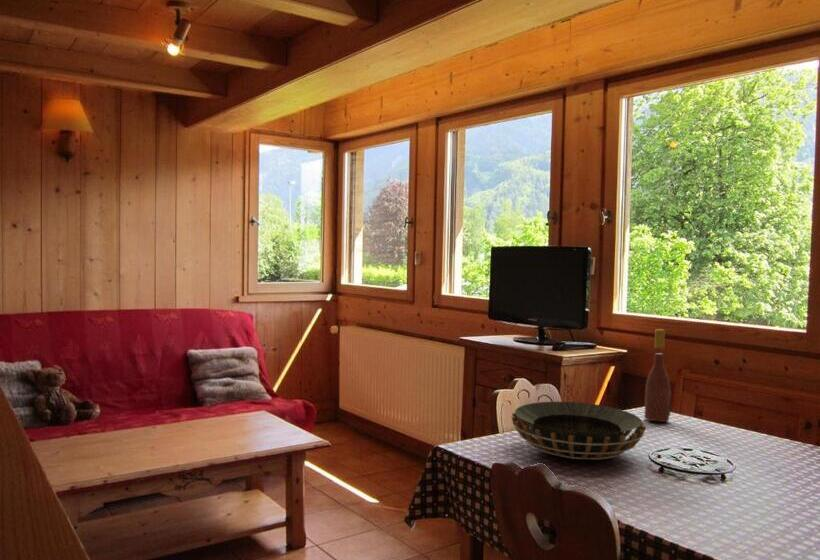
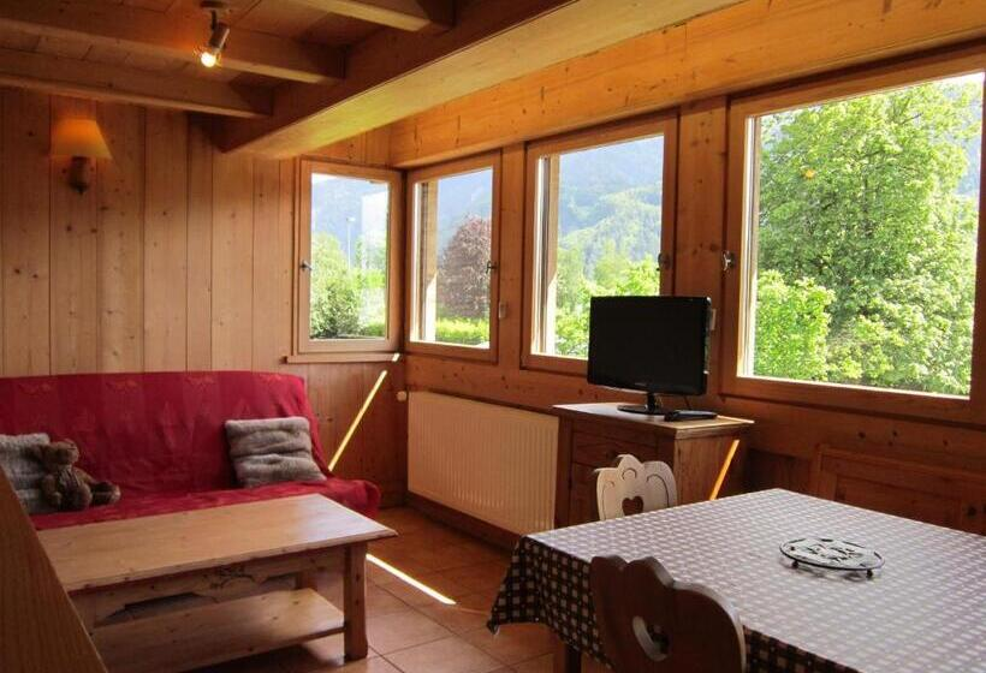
- decorative bowl (577, 434)
- wine bottle (658, 375)
